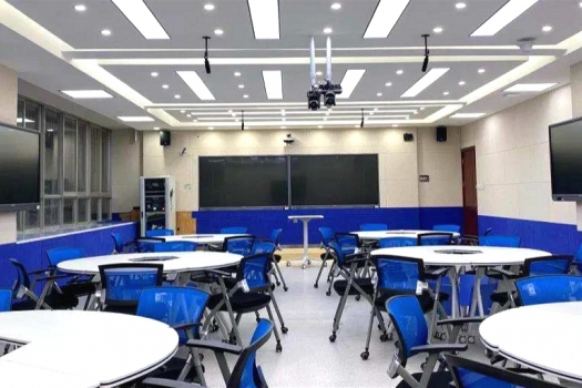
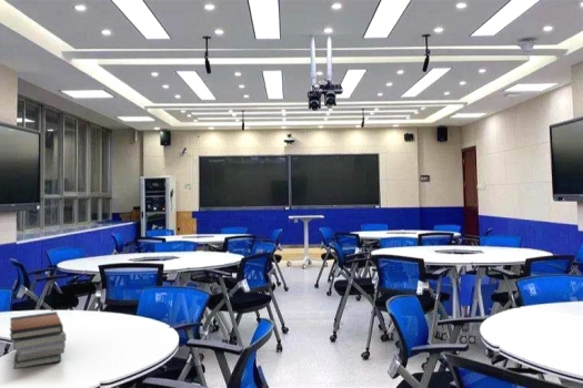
+ book stack (37, 338)
